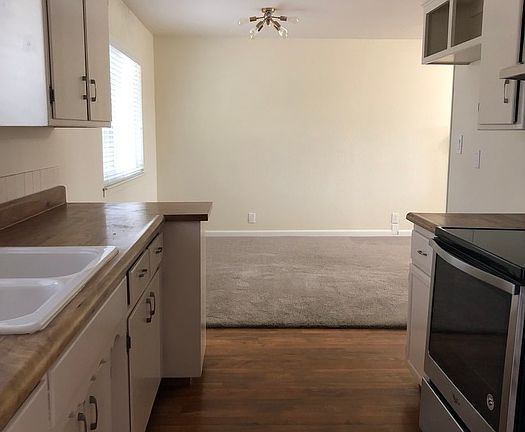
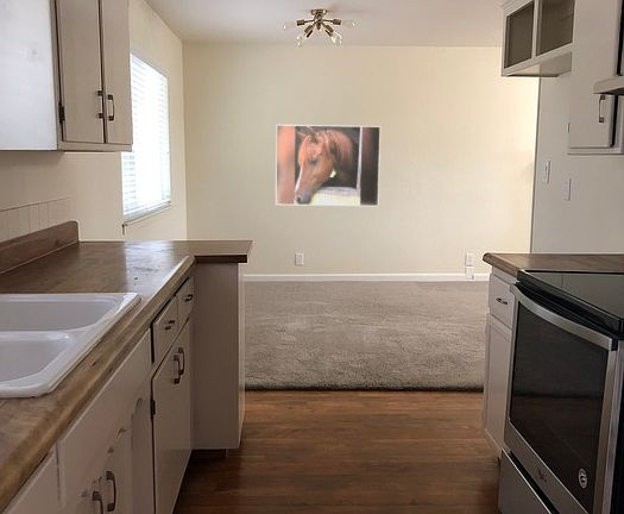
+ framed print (327, 165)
